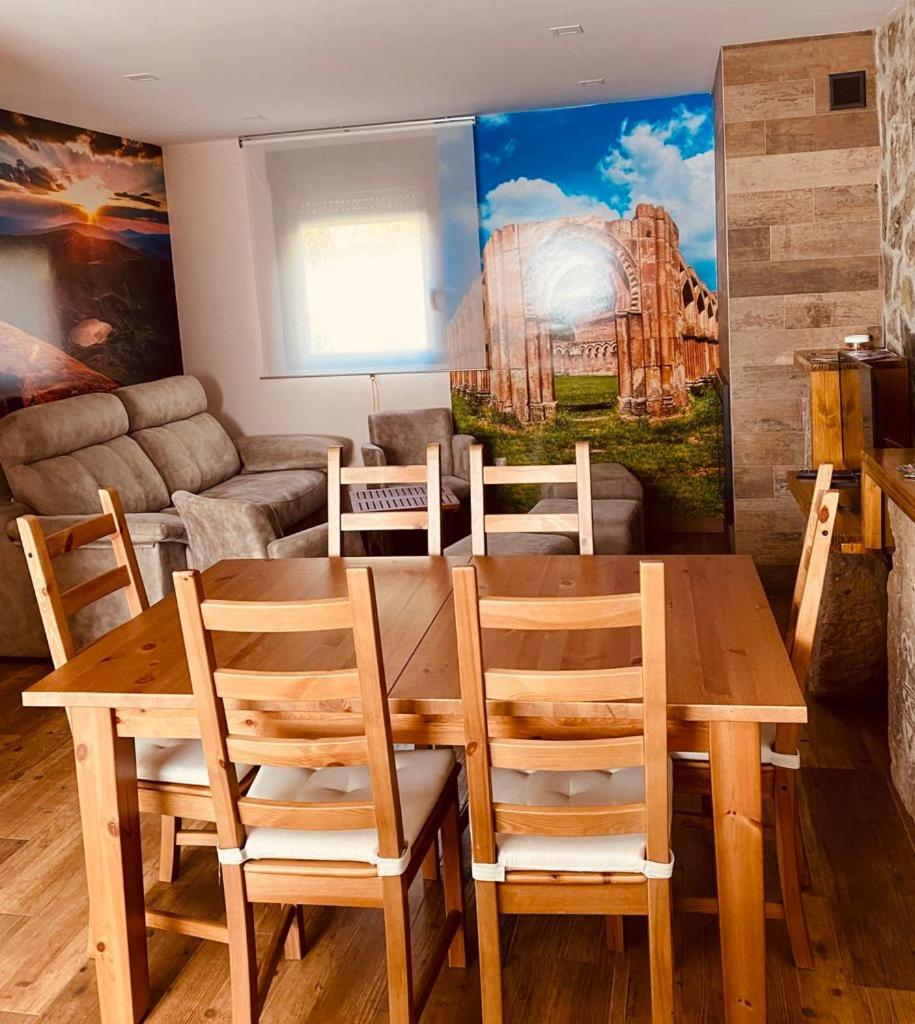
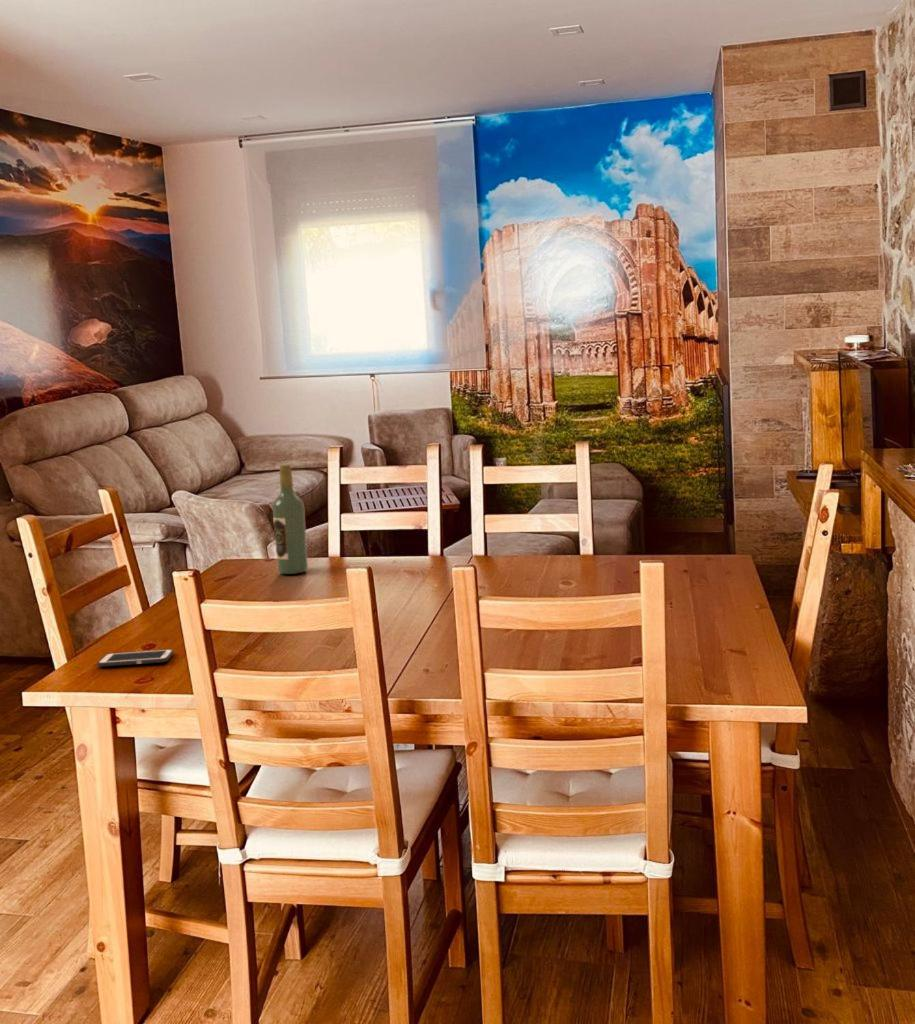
+ cell phone (136, 658)
+ wine bottle (289, 518)
